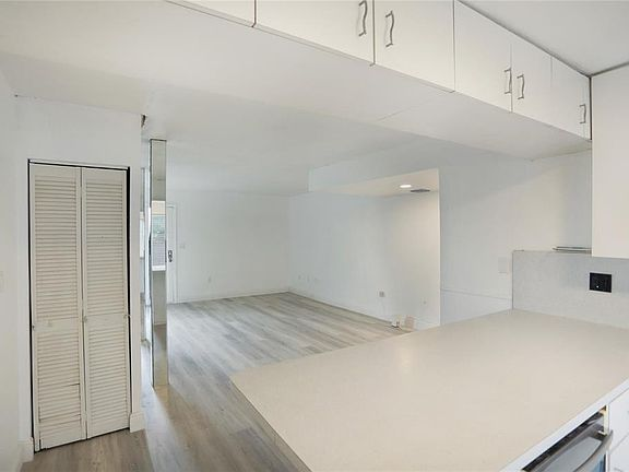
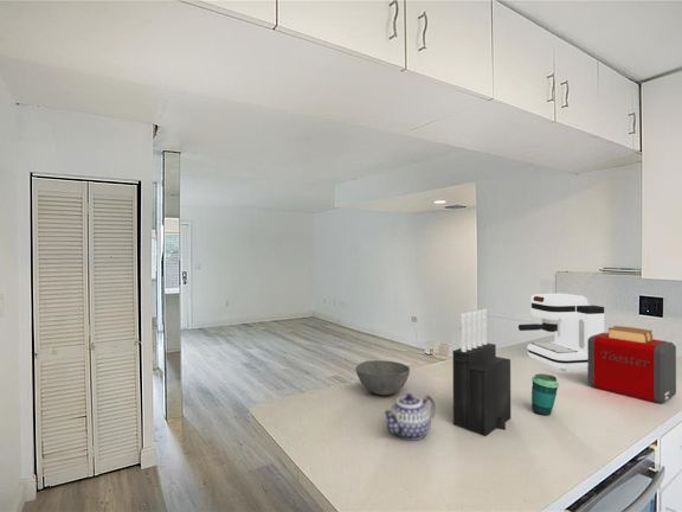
+ toaster (629, 359)
+ teapot (410, 412)
+ knife block (485, 367)
+ coffee maker (561, 328)
+ bowl (382, 379)
+ cup (545, 393)
